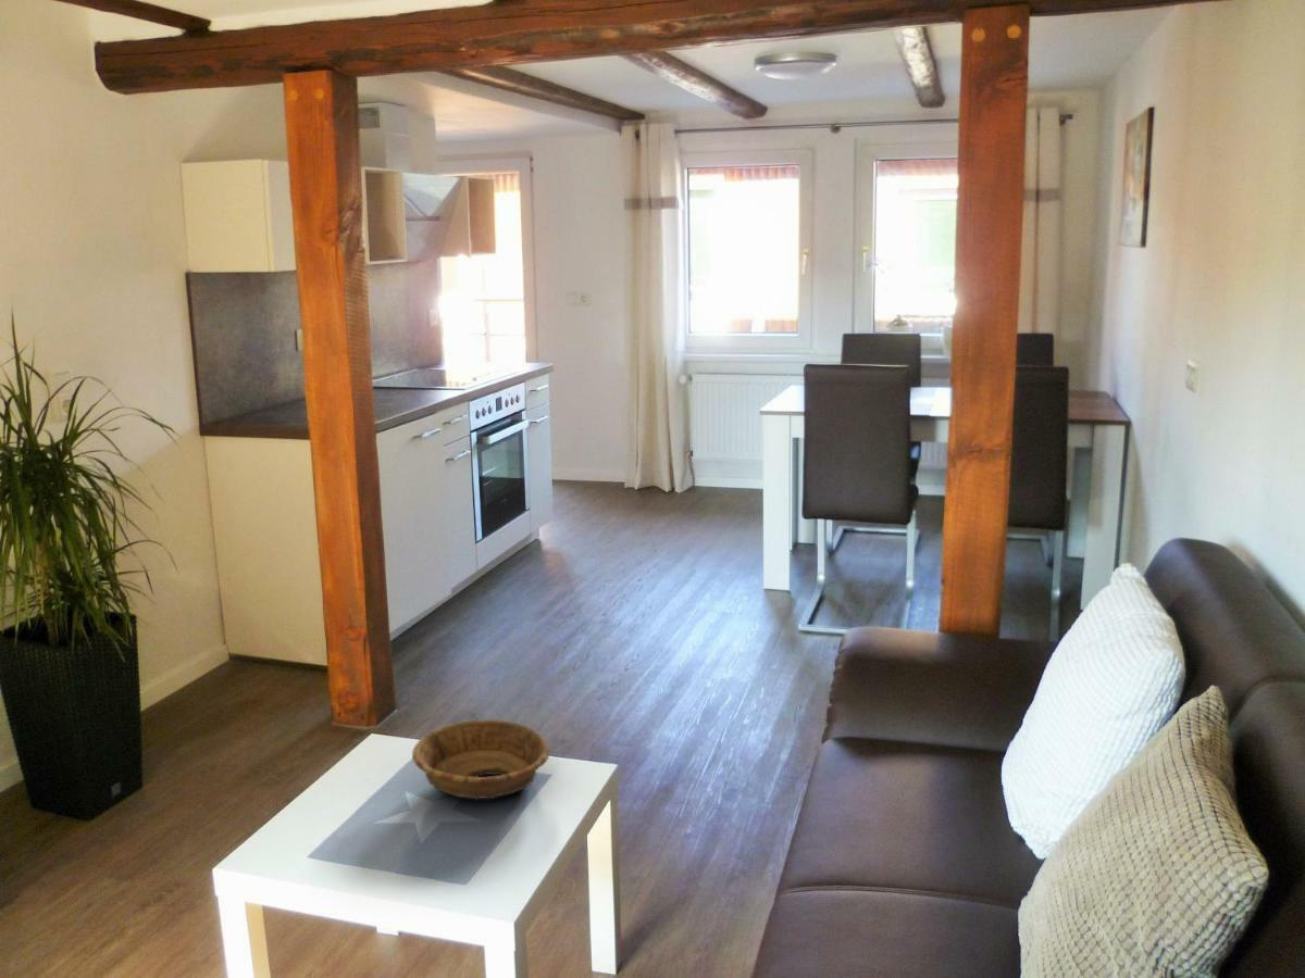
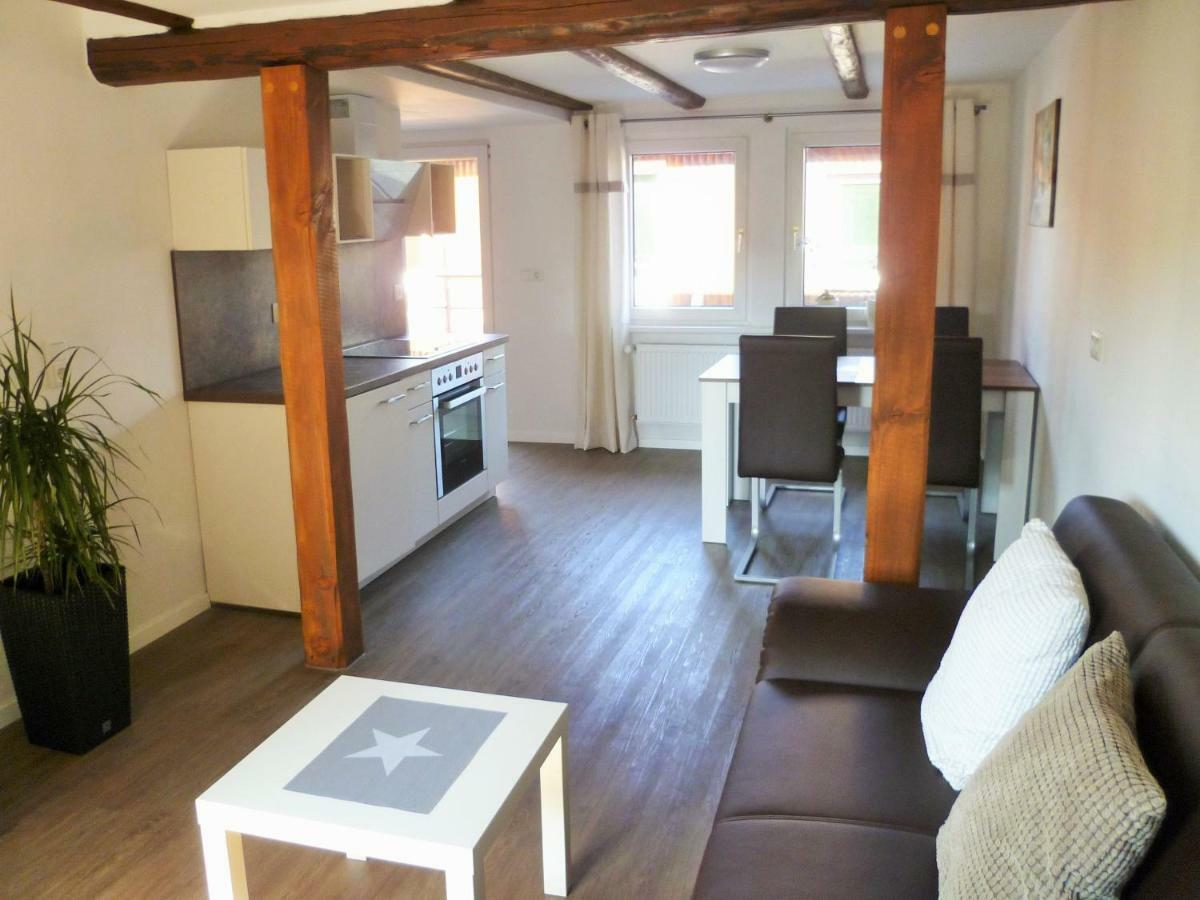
- decorative bowl (482, 764)
